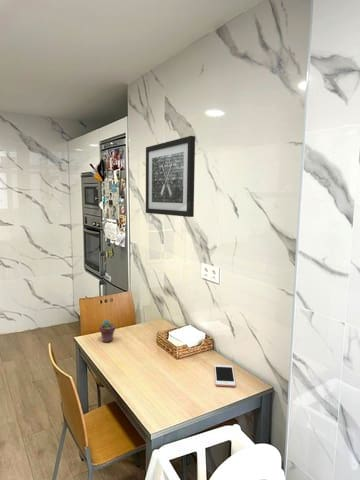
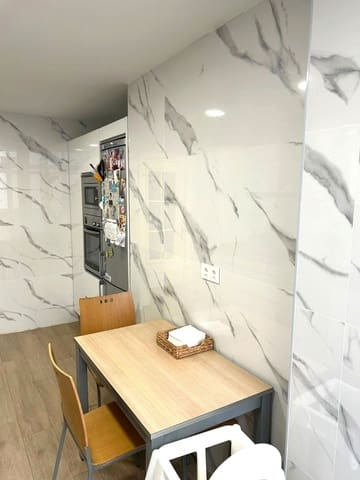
- wall art (167, 178)
- potted succulent (107, 330)
- cell phone (224, 375)
